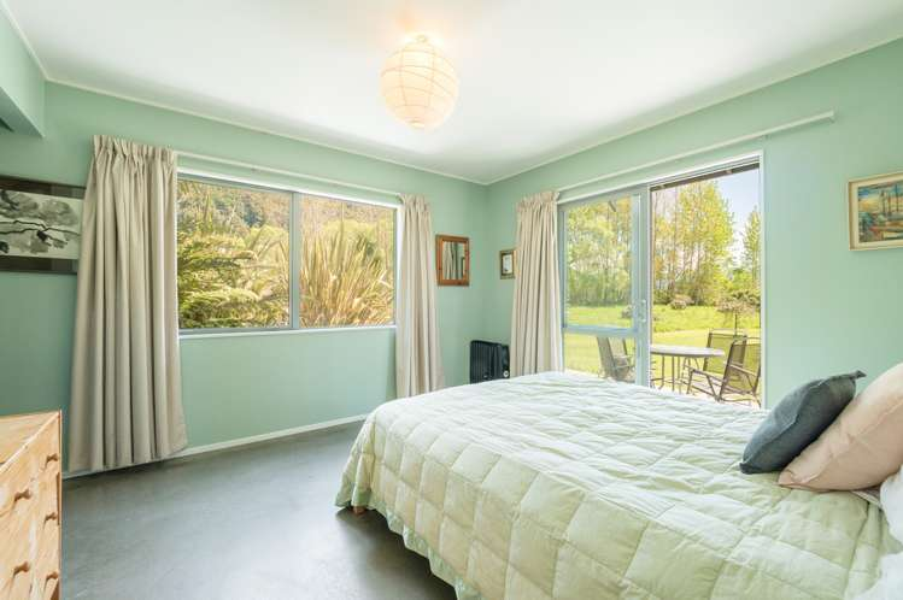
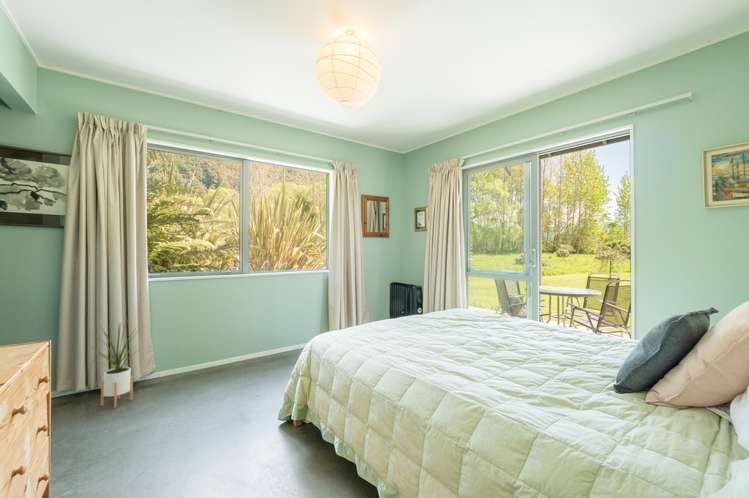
+ house plant (118, 359)
